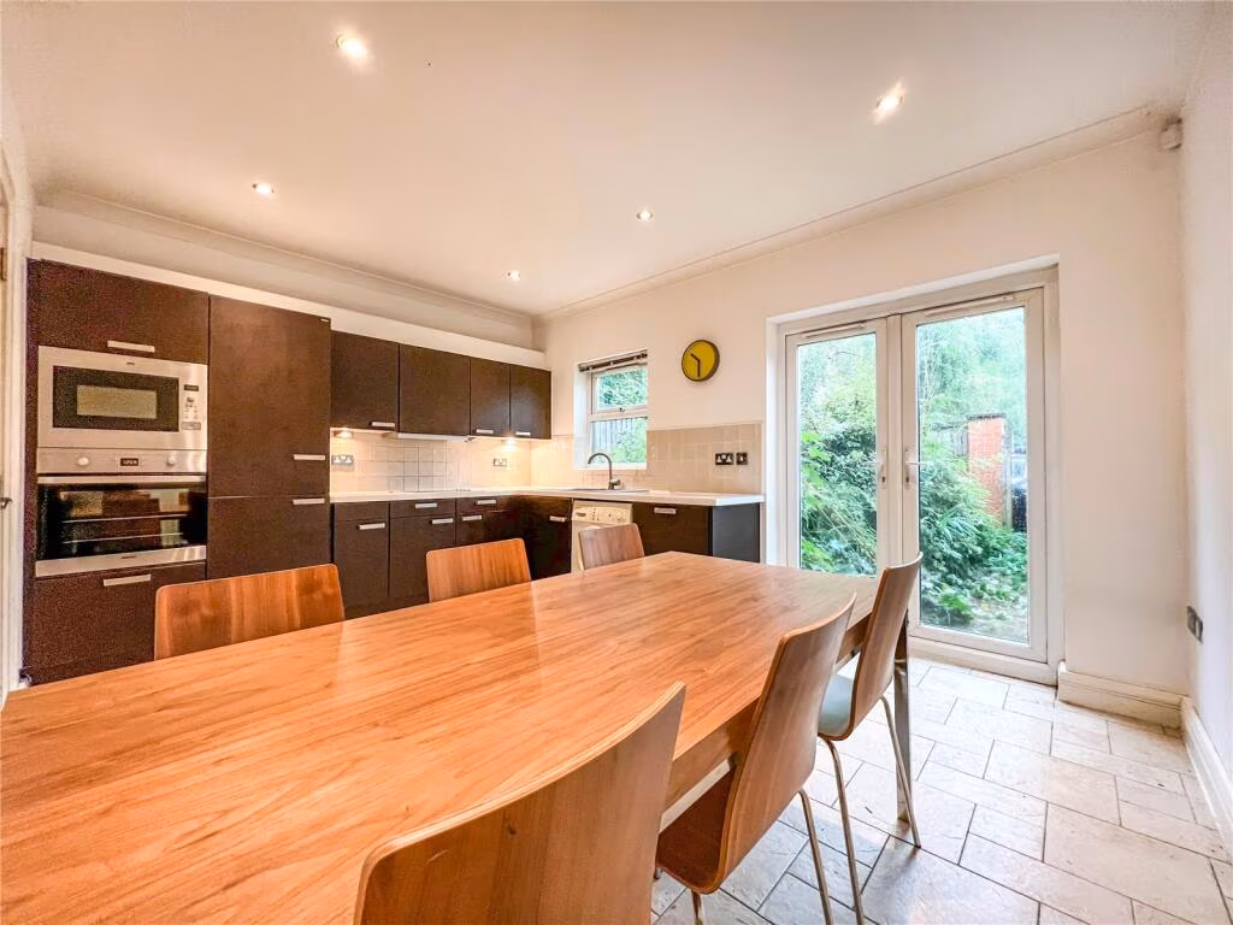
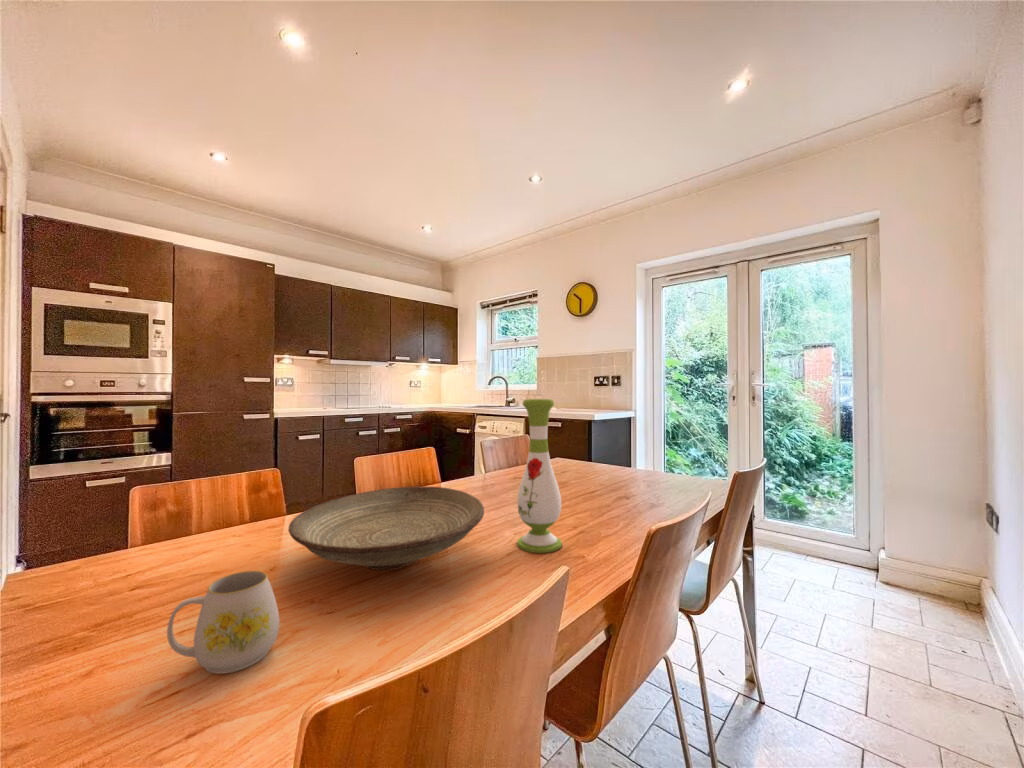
+ mug (226, 621)
+ decorative bowl (392, 532)
+ vase (538, 471)
